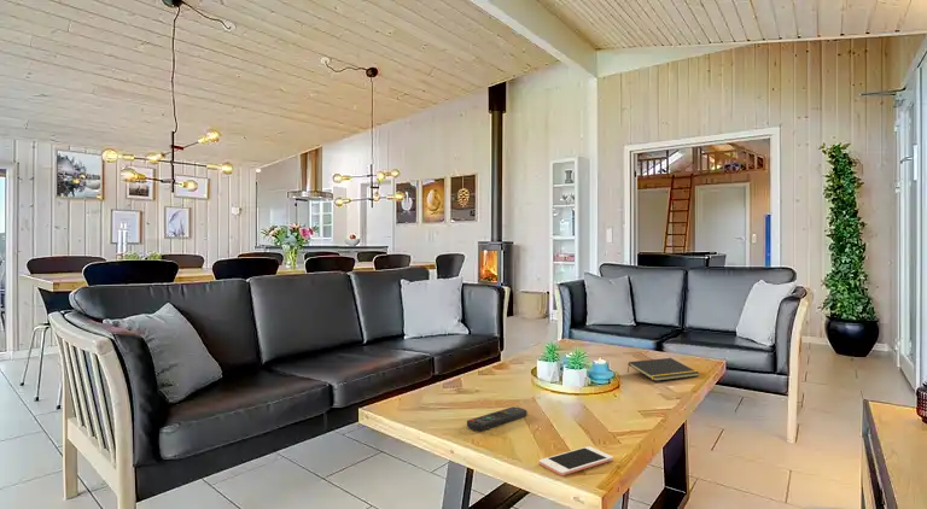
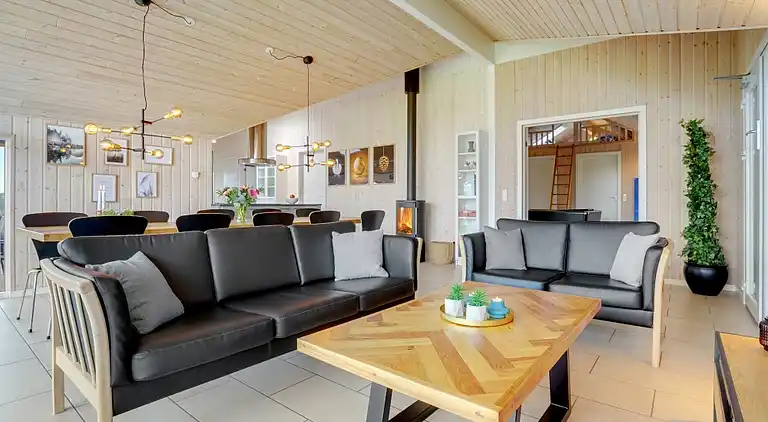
- cell phone (576, 460)
- notepad (663, 368)
- remote control (497, 417)
